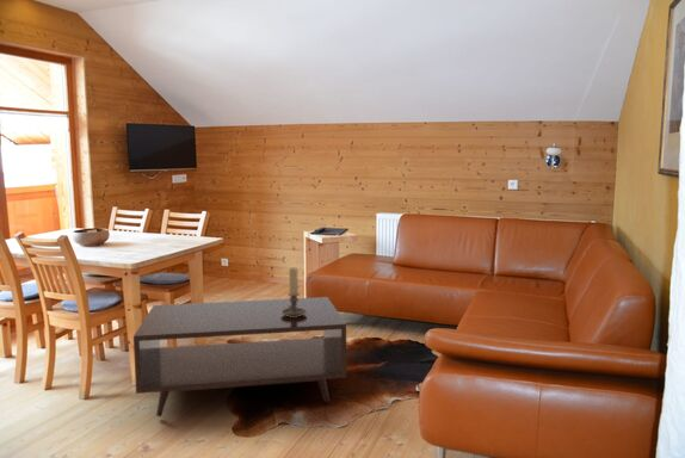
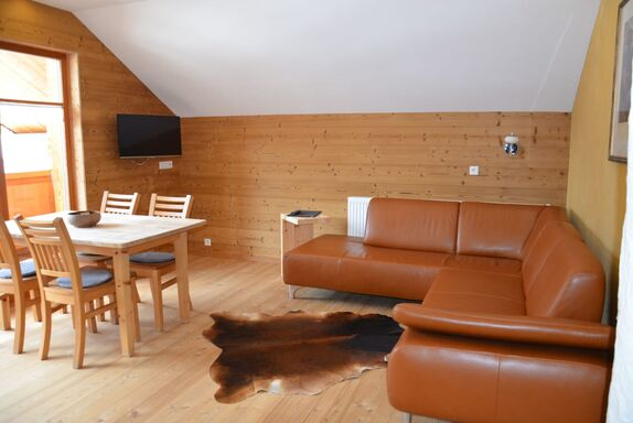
- candle holder (292, 290)
- coffee table (243, 352)
